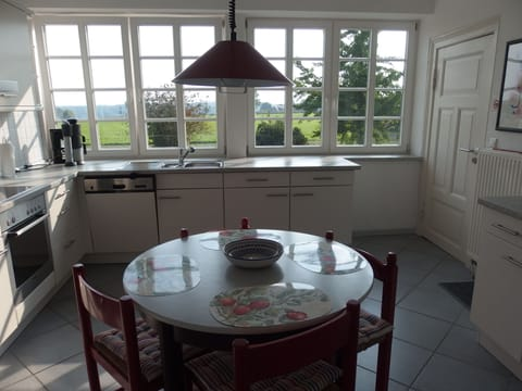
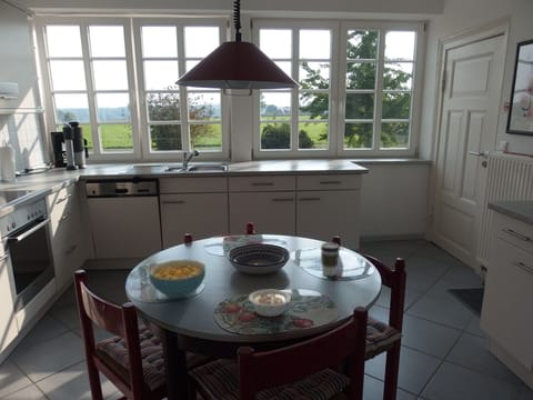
+ cereal bowl (178, 281)
+ coffee cup (329, 259)
+ legume (271, 302)
